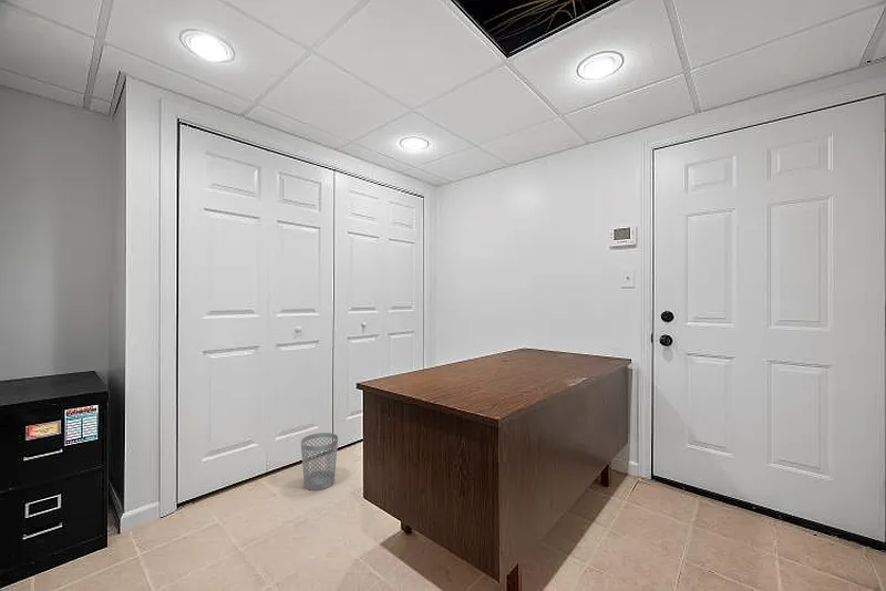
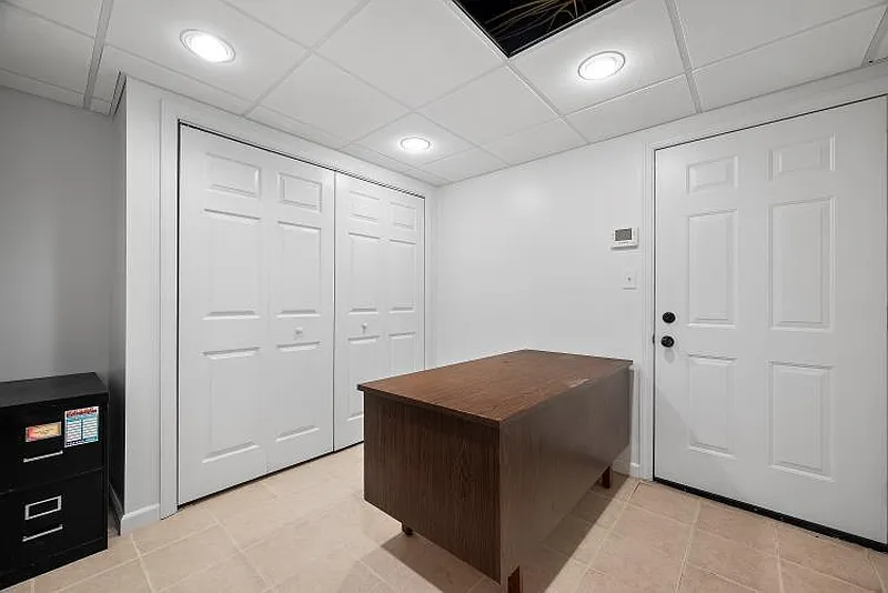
- wastebasket (319, 460)
